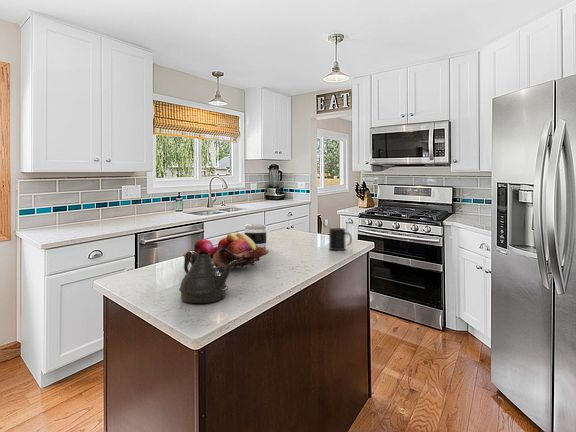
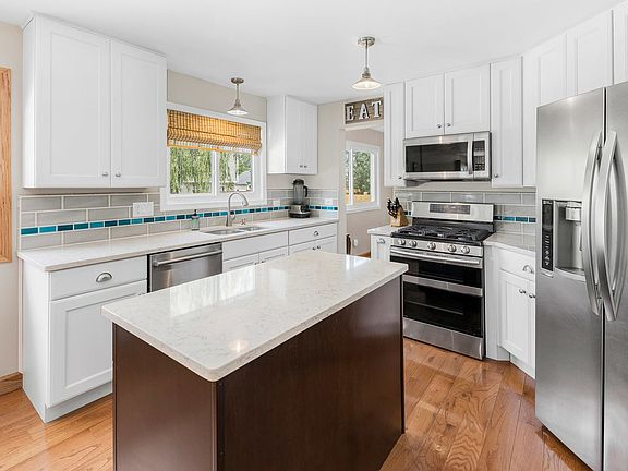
- mug (340, 239)
- teapot (209, 276)
- fruit basket (228, 250)
- jar (255, 235)
